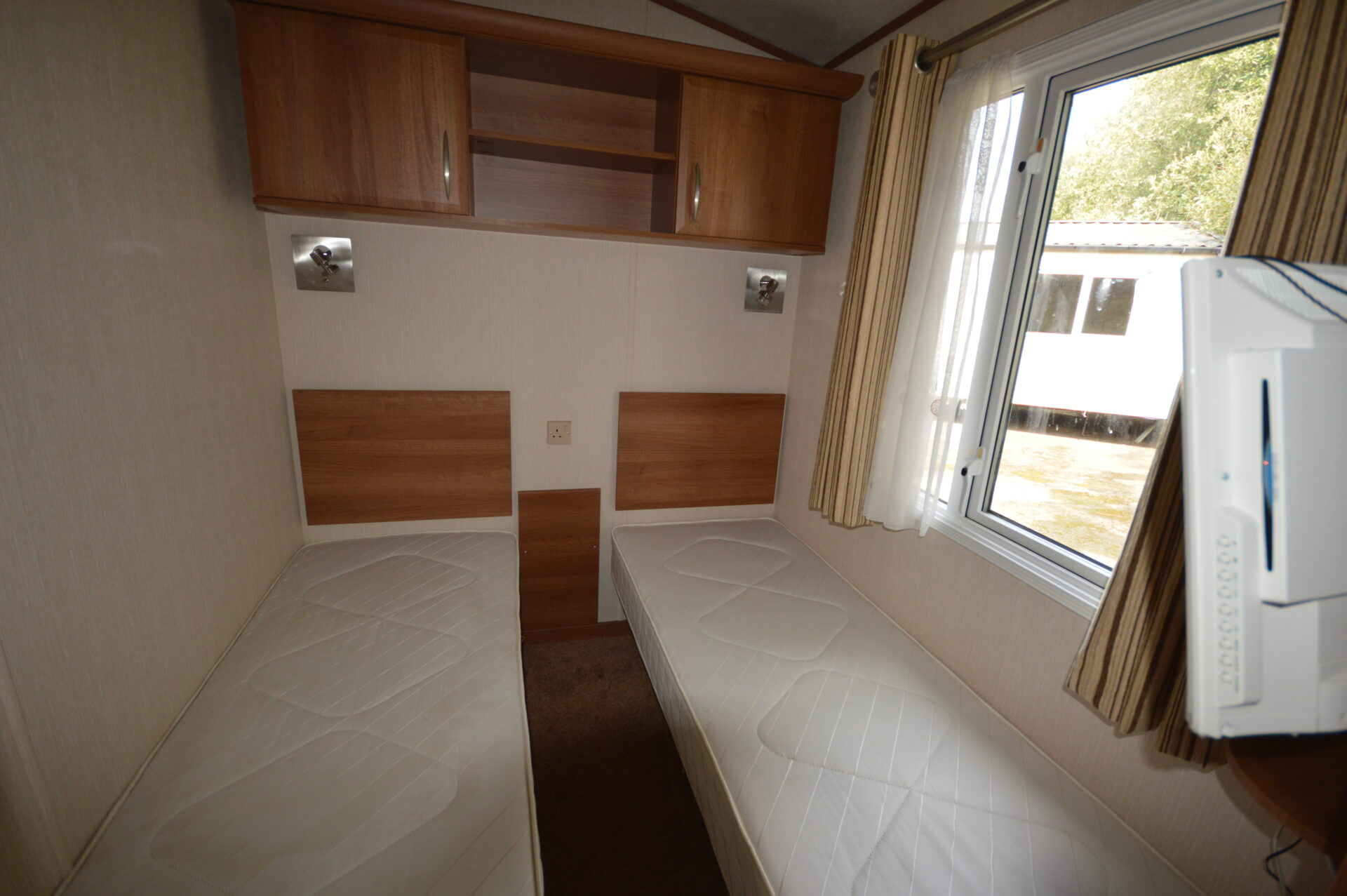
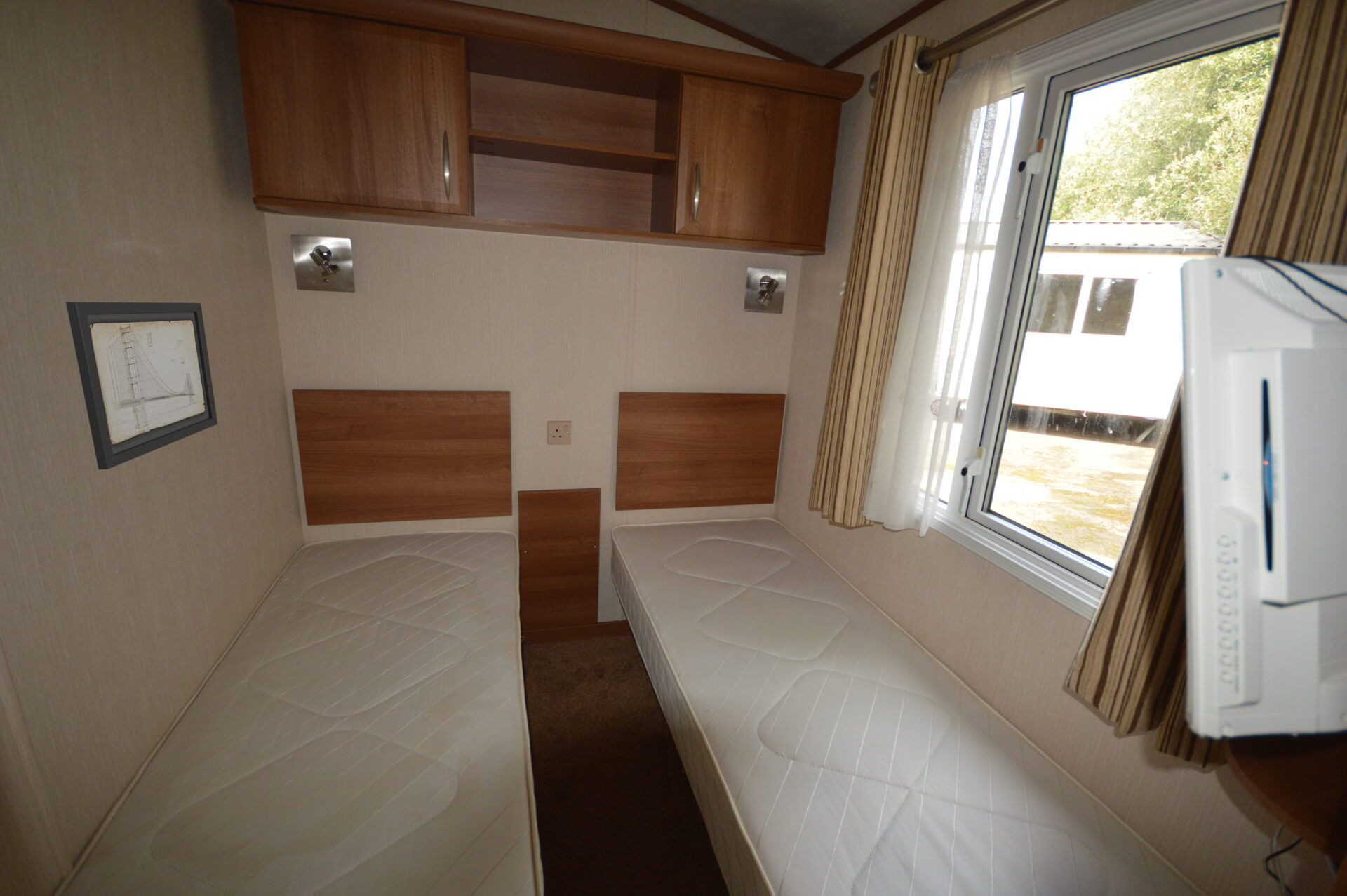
+ wall art (156, 375)
